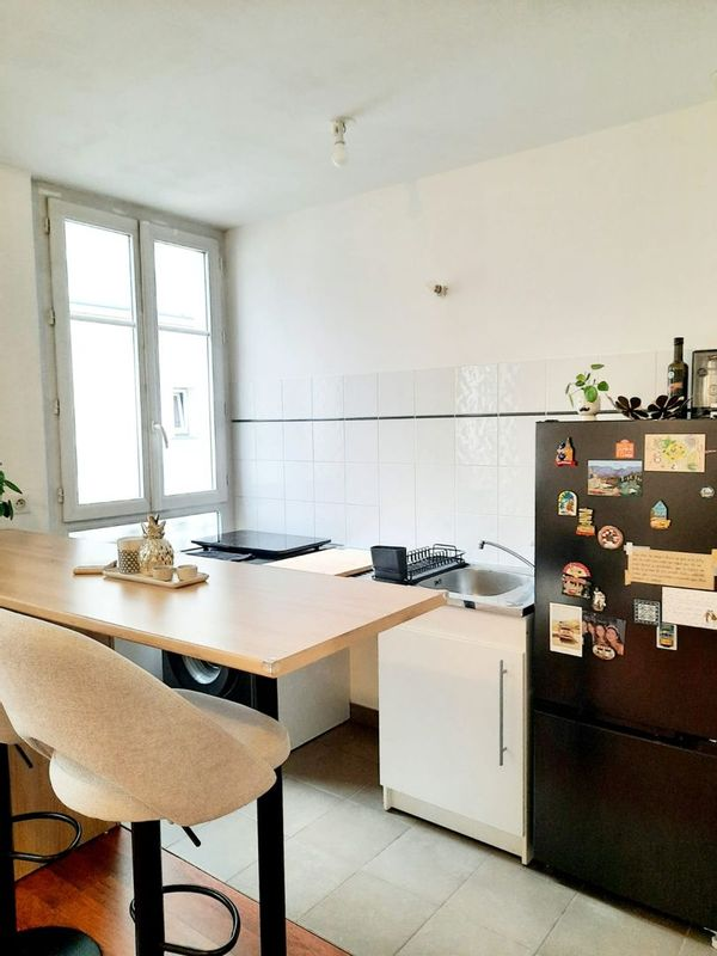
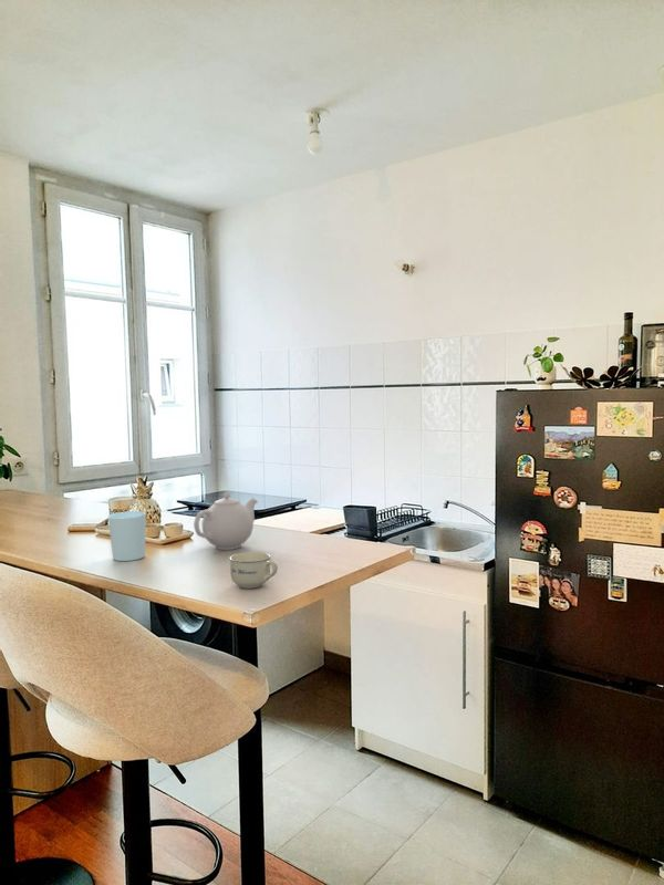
+ cup (255, 571)
+ teapot (227, 519)
+ cup (127, 535)
